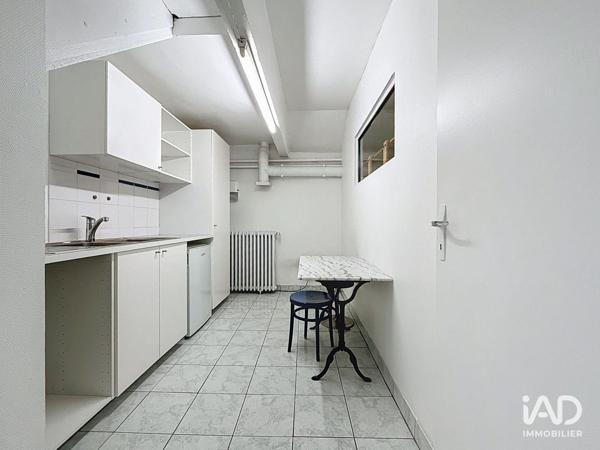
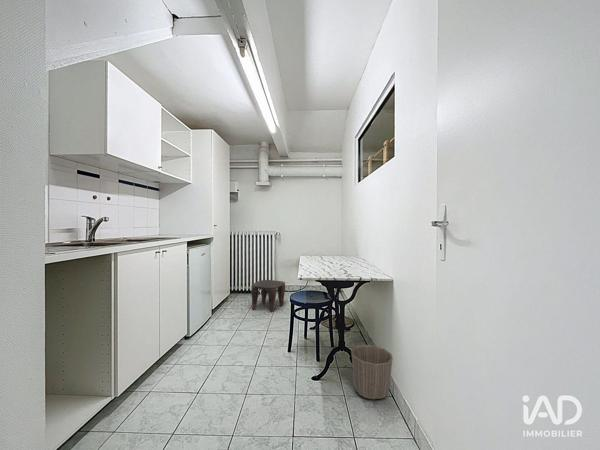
+ stool (268, 295)
+ waste basket (371, 372)
